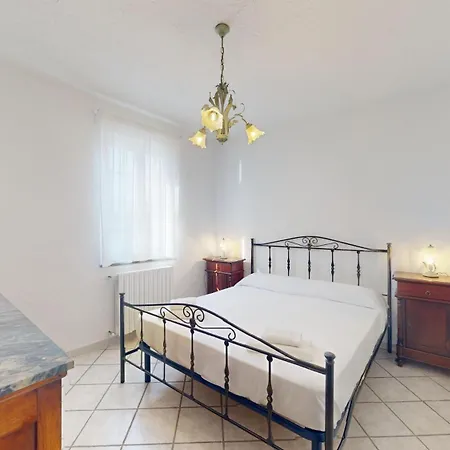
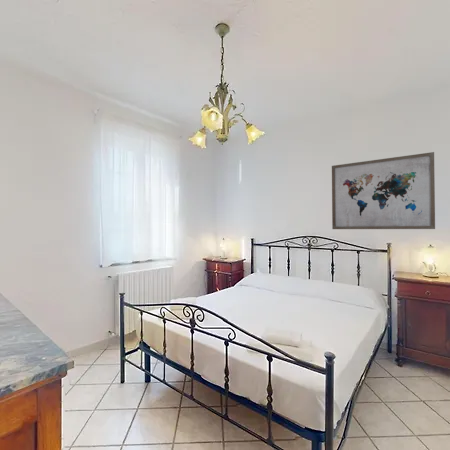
+ wall art (378, 194)
